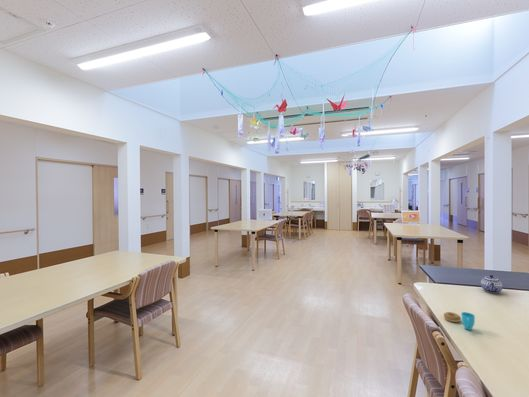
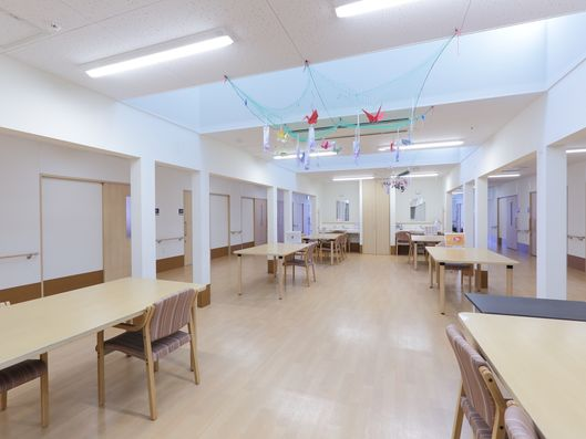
- cup (458, 317)
- teapot (491, 283)
